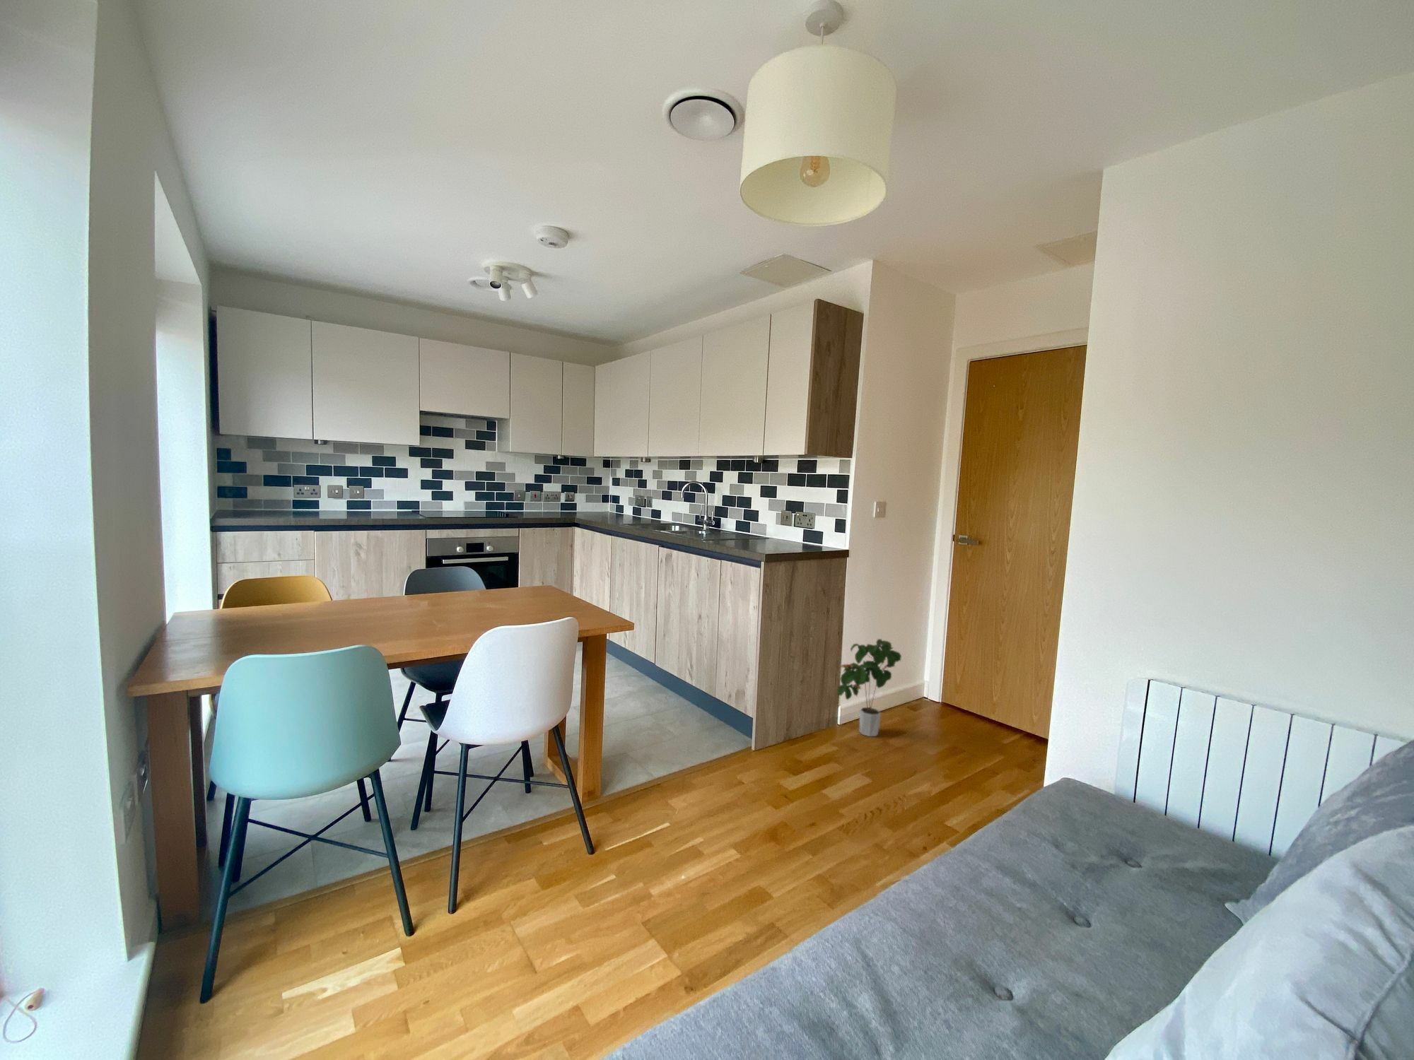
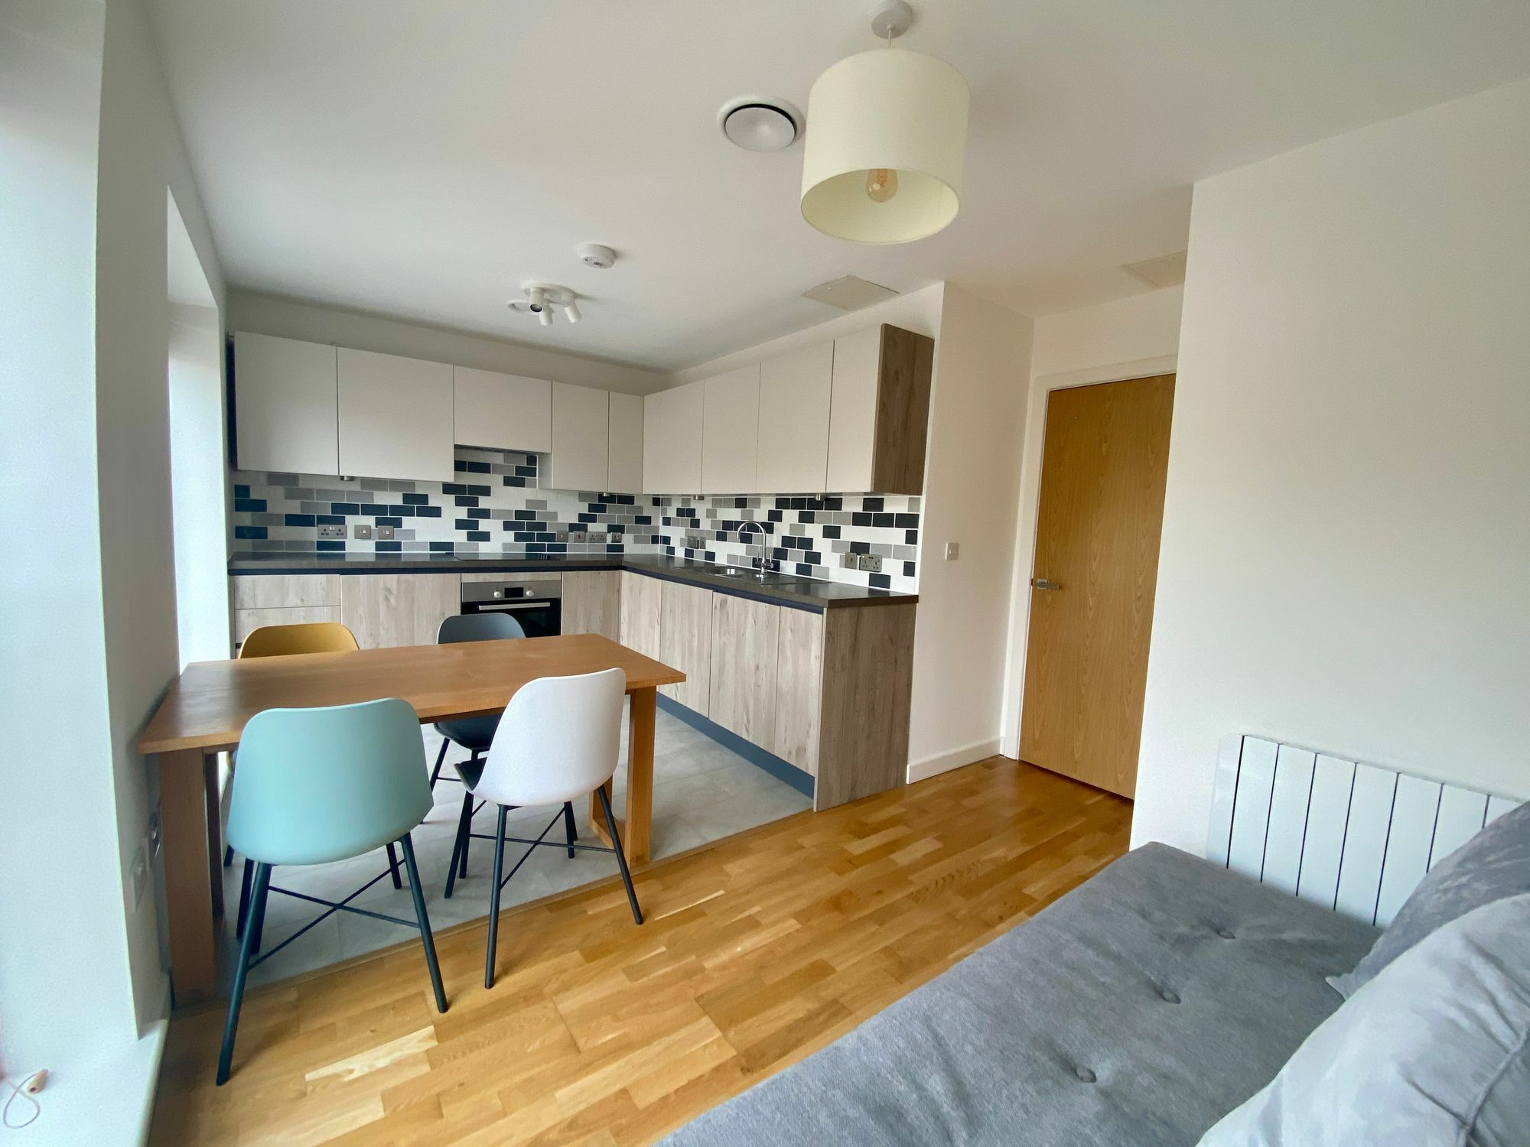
- potted plant (868, 686)
